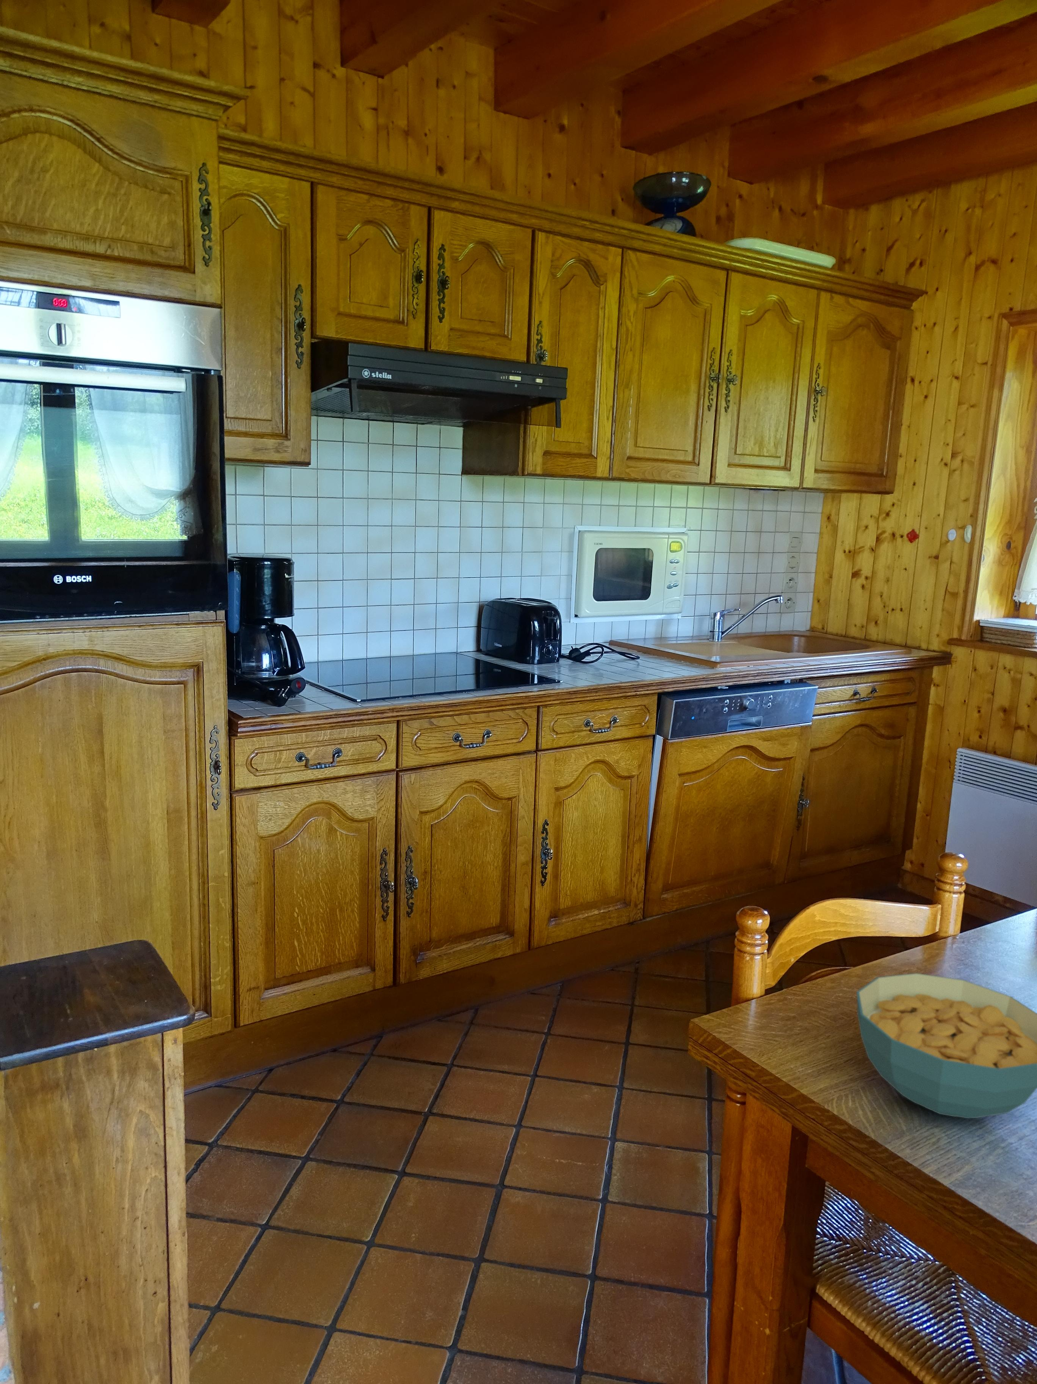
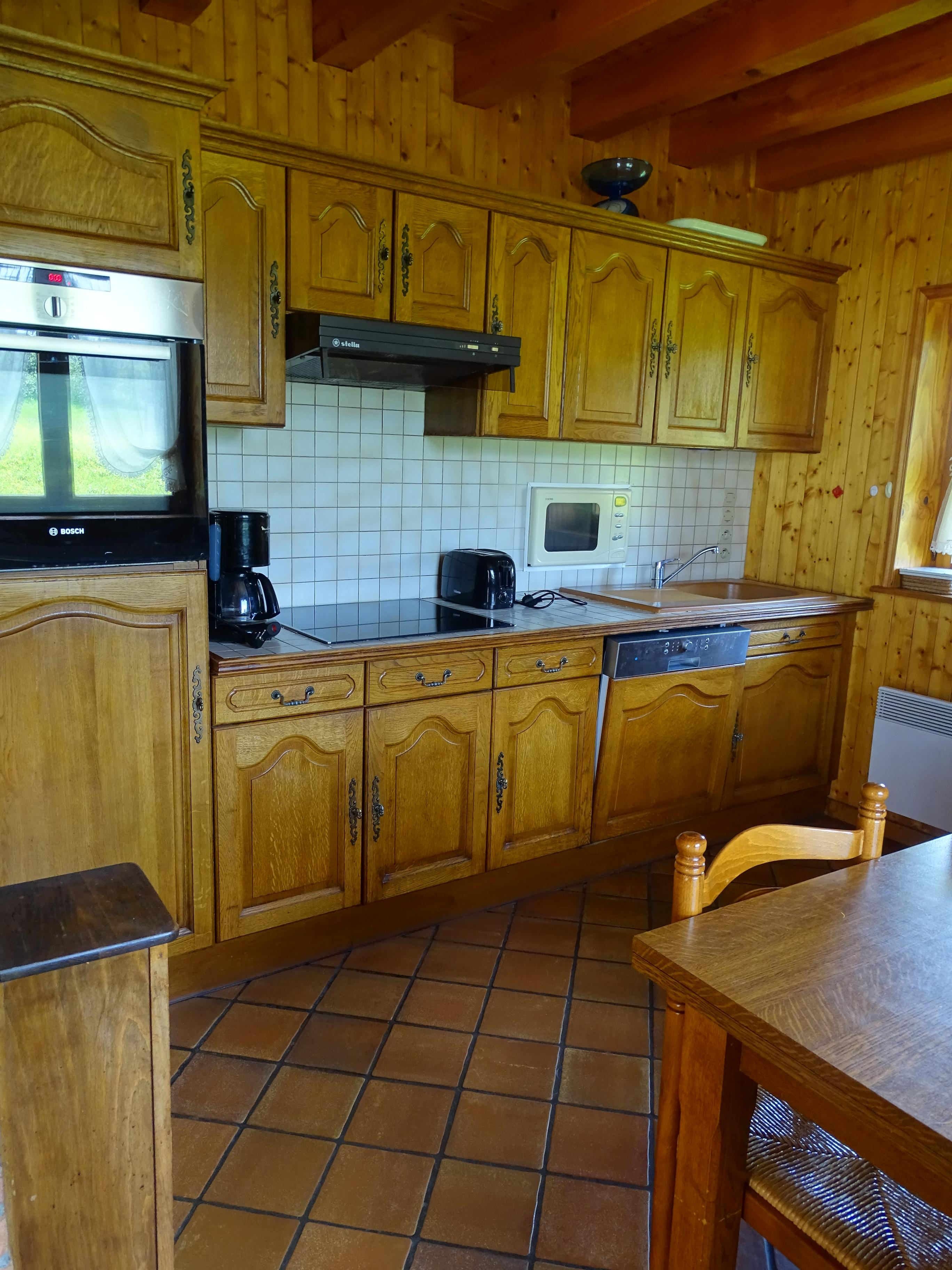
- cereal bowl (949, 1058)
